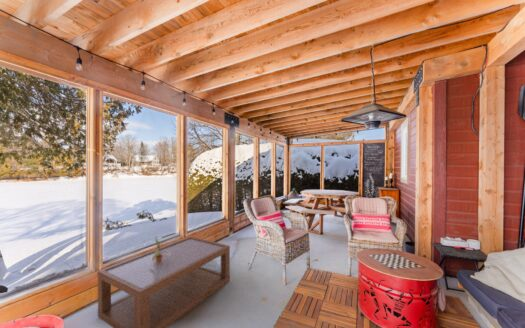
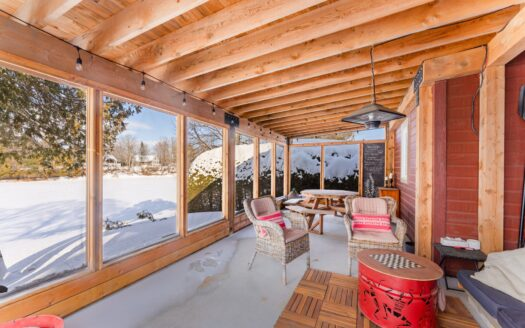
- coffee table (172, 276)
- potted plant (159, 247)
